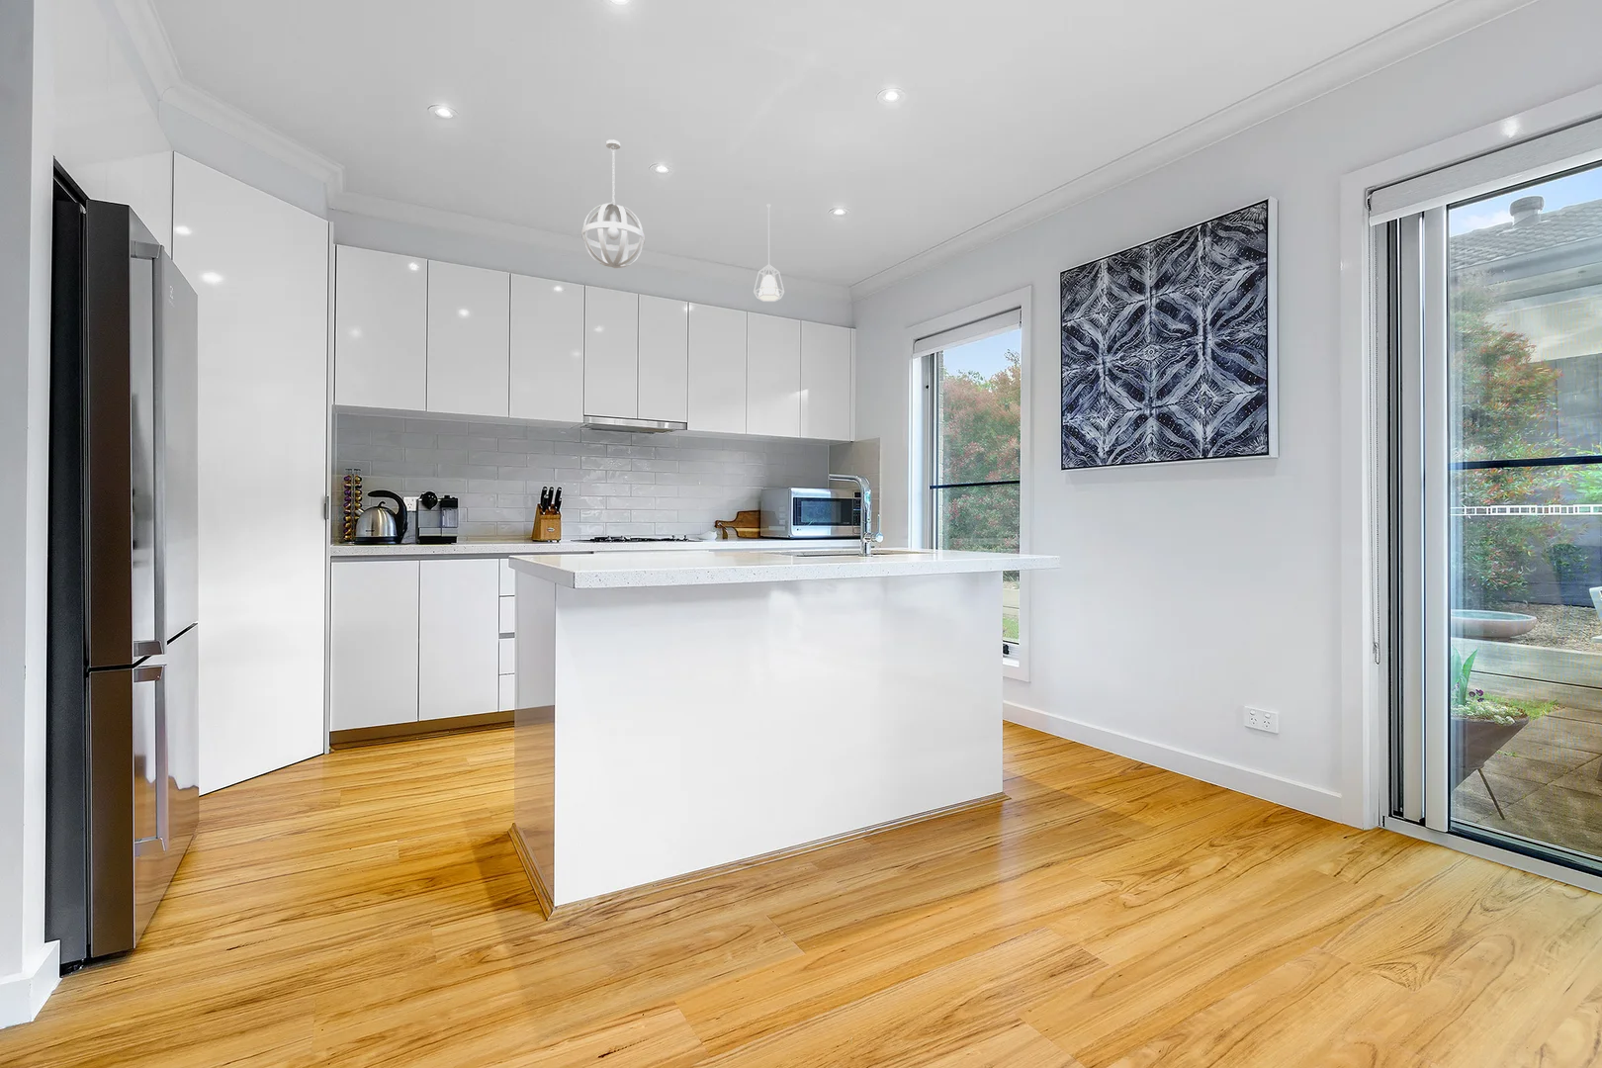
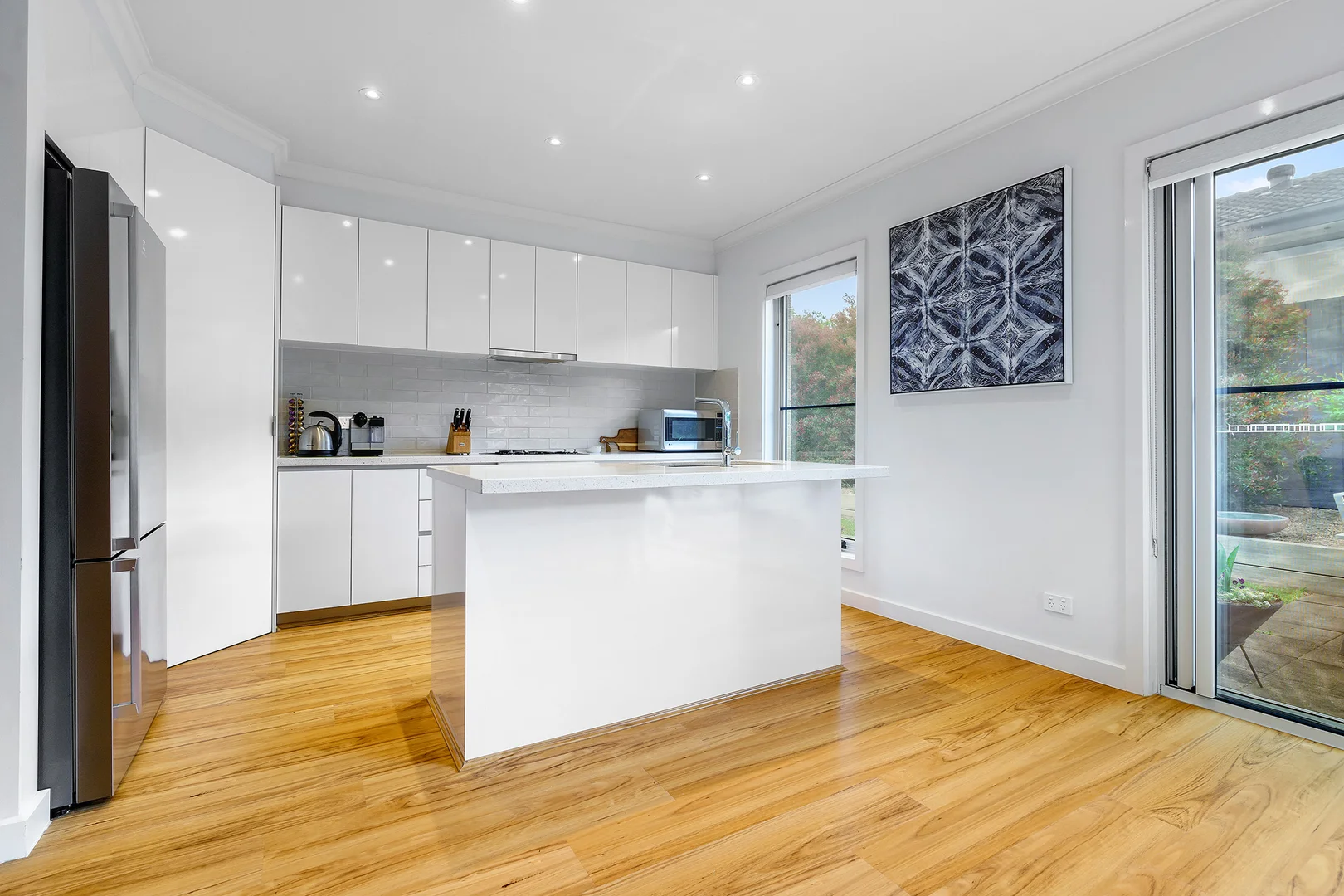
- pendant light (613, 205)
- pendant lamp (769, 252)
